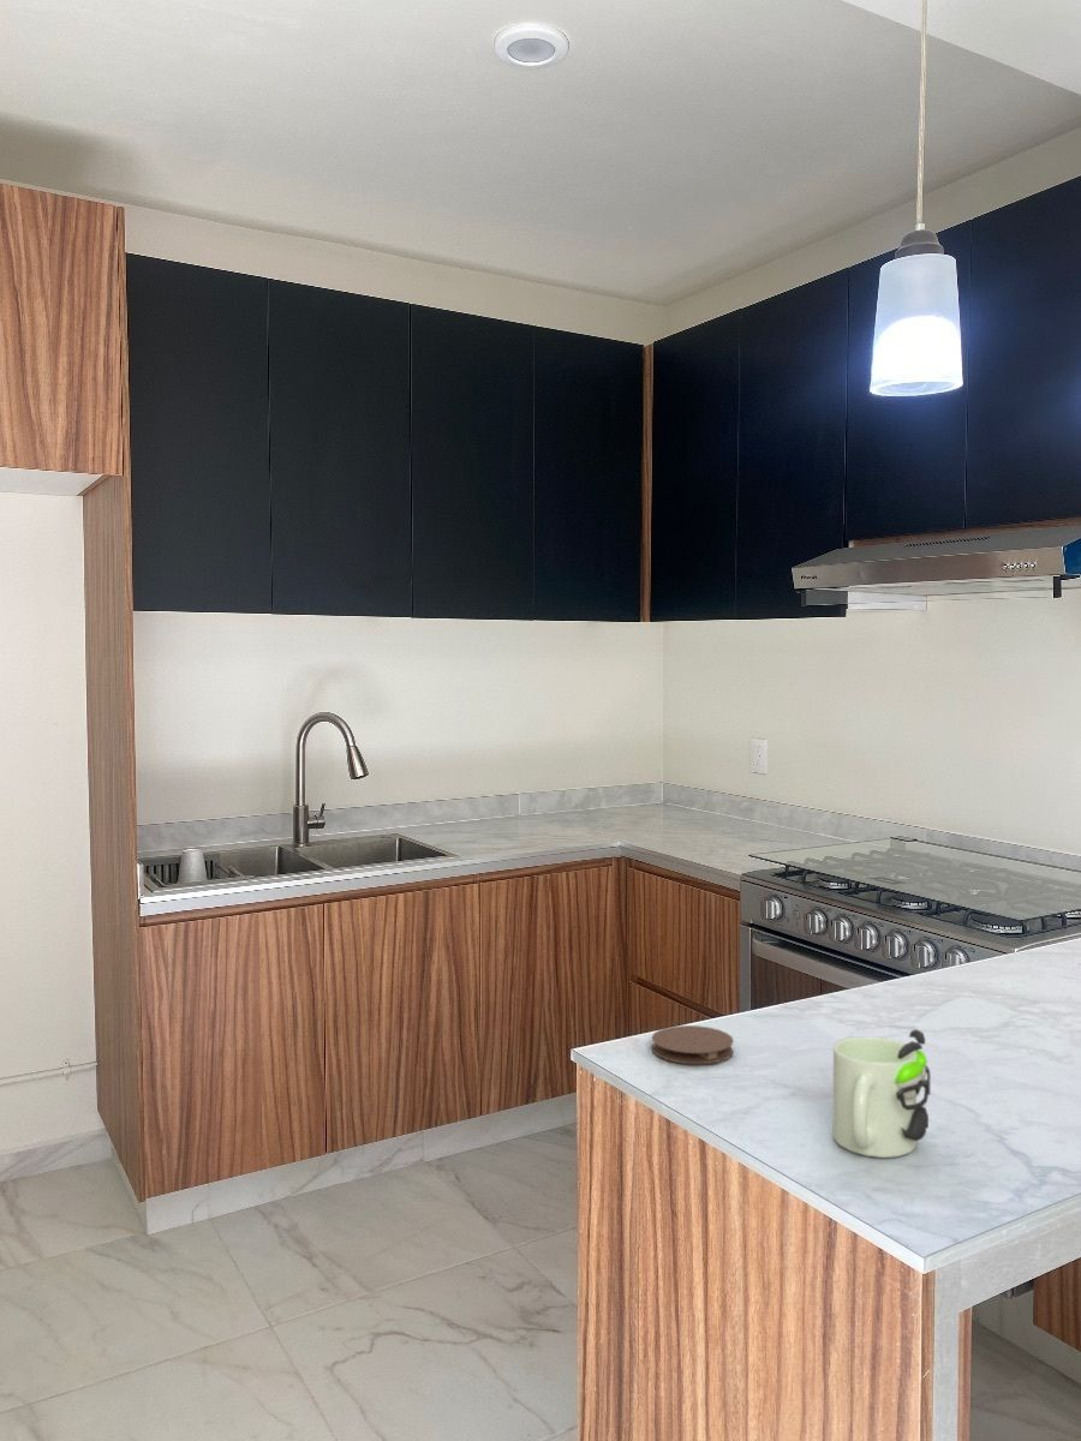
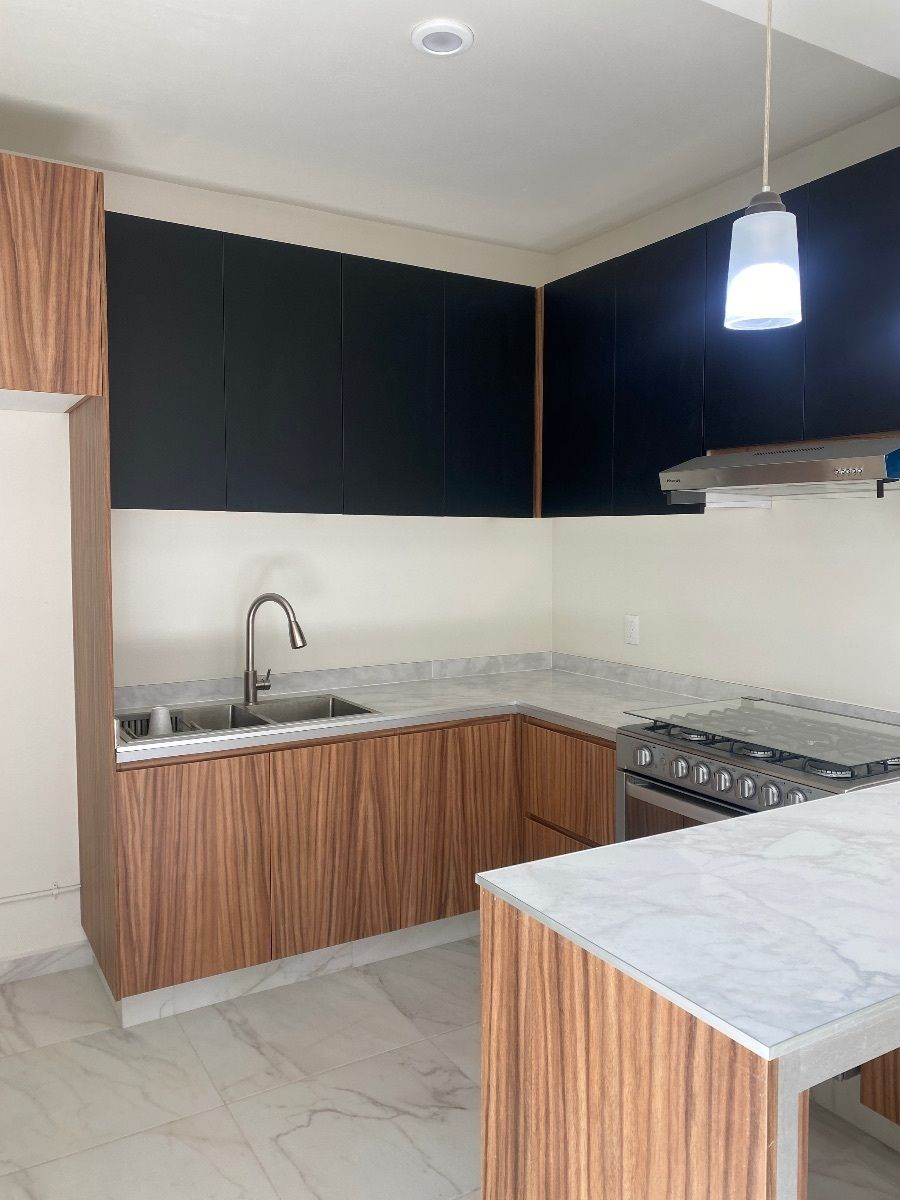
- mug (877, 1092)
- coaster (692, 1044)
